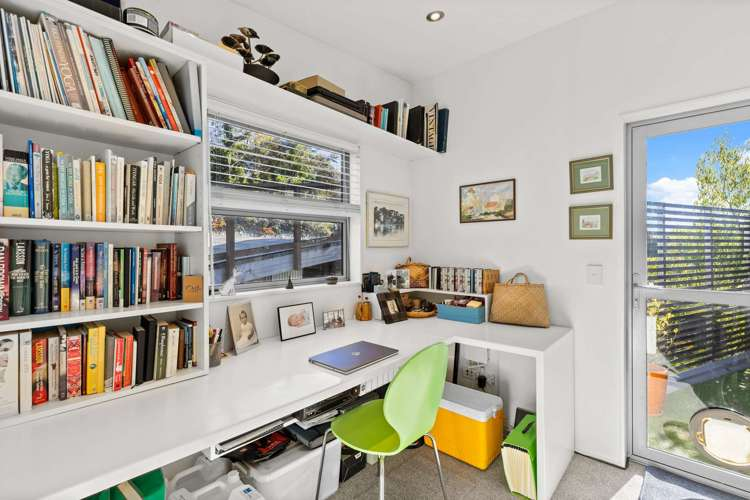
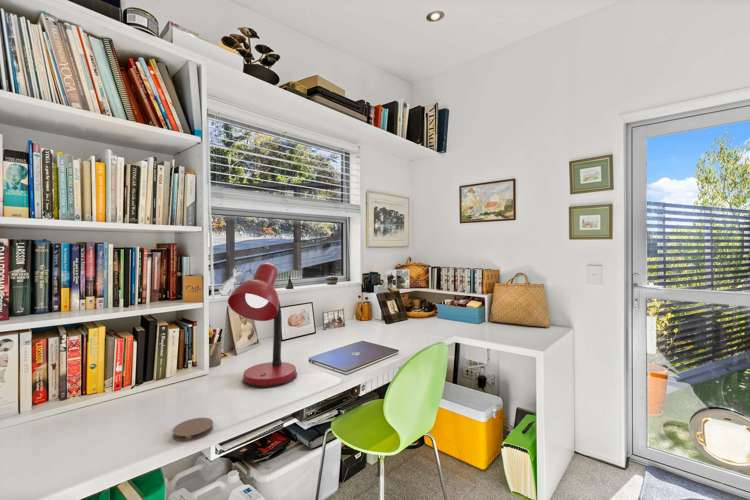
+ desk lamp (264, 320)
+ coaster (193, 428)
